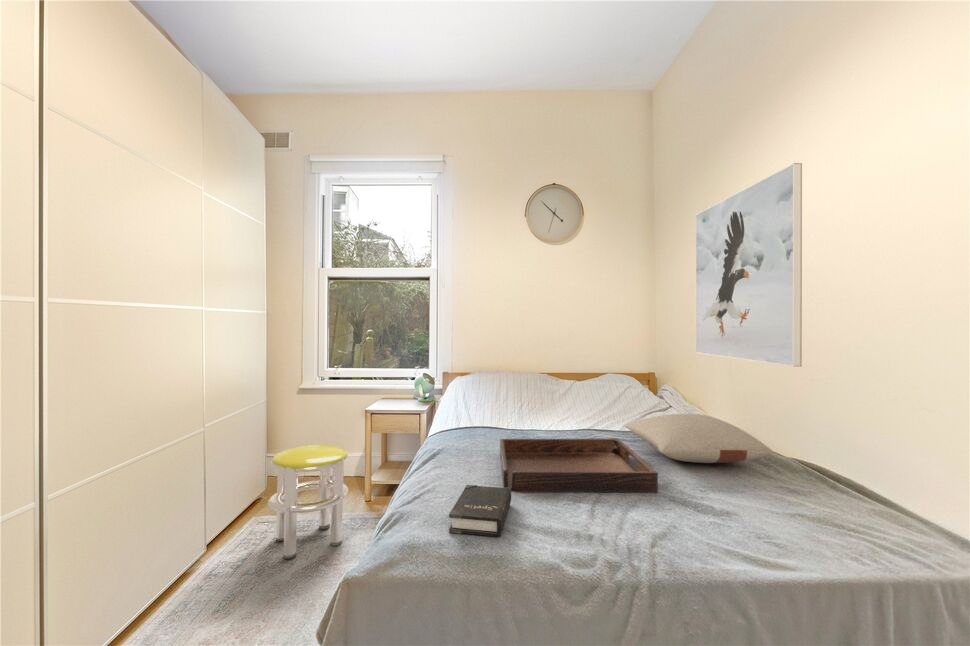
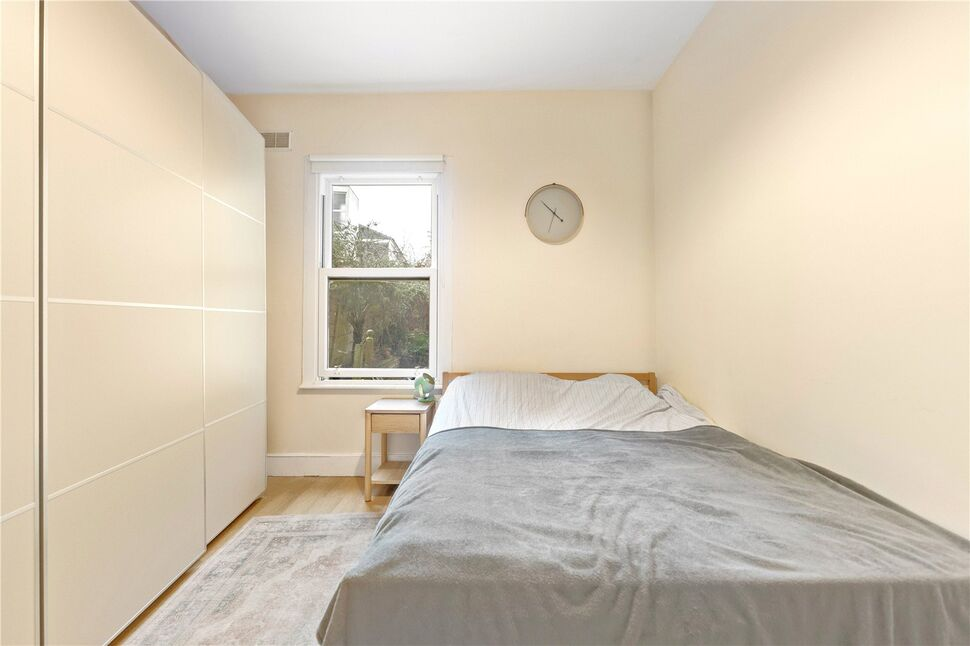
- pillow (689, 437)
- serving tray (568, 462)
- stool (307, 489)
- hardback book (482, 508)
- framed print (738, 276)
